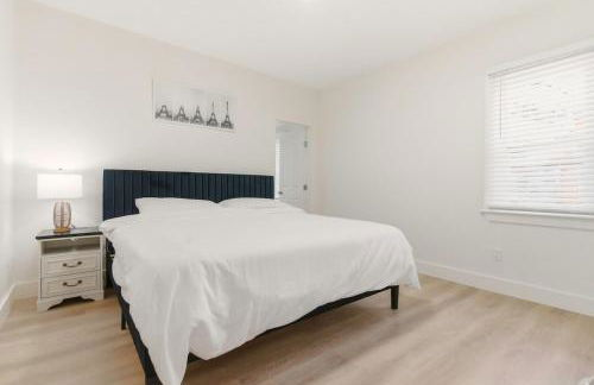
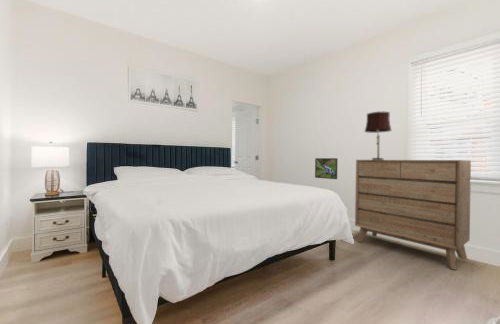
+ dresser (407, 204)
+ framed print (325, 168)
+ table lamp (377, 135)
